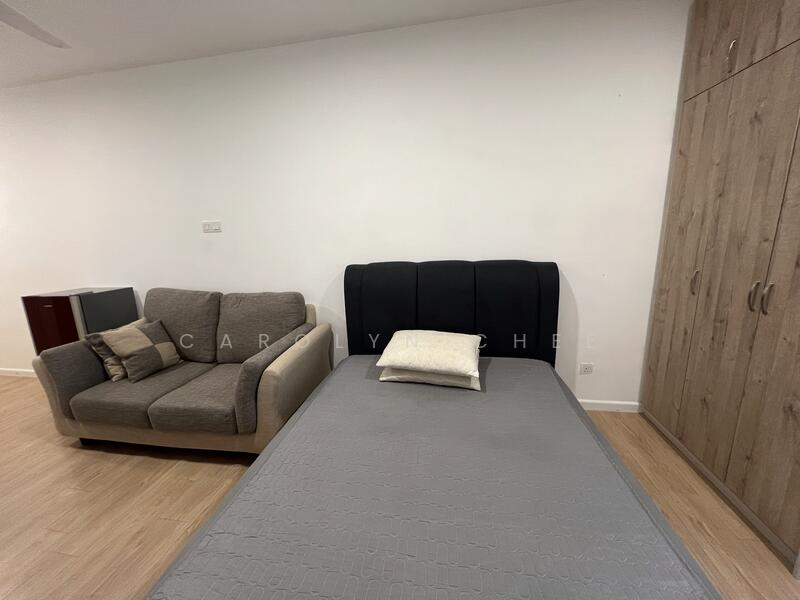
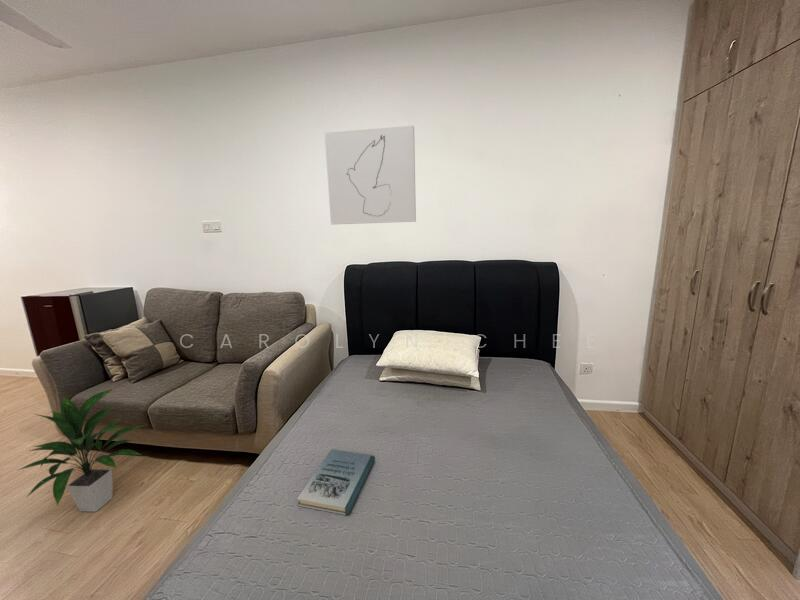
+ book (339, 478)
+ wall art (370, 177)
+ indoor plant (82, 451)
